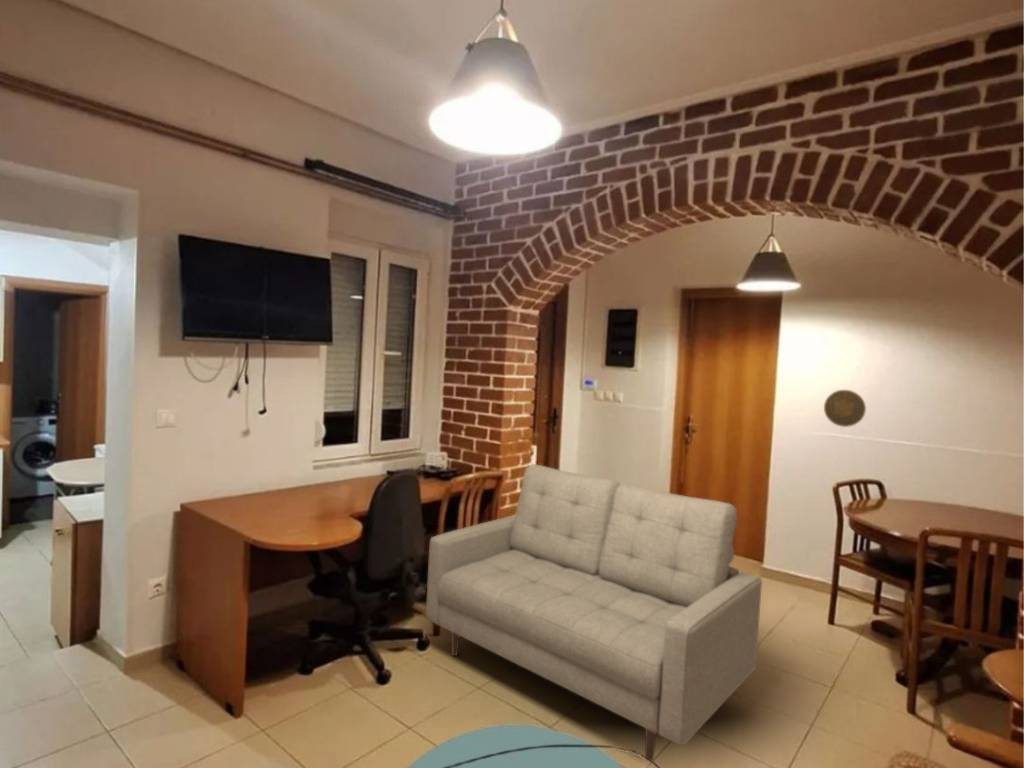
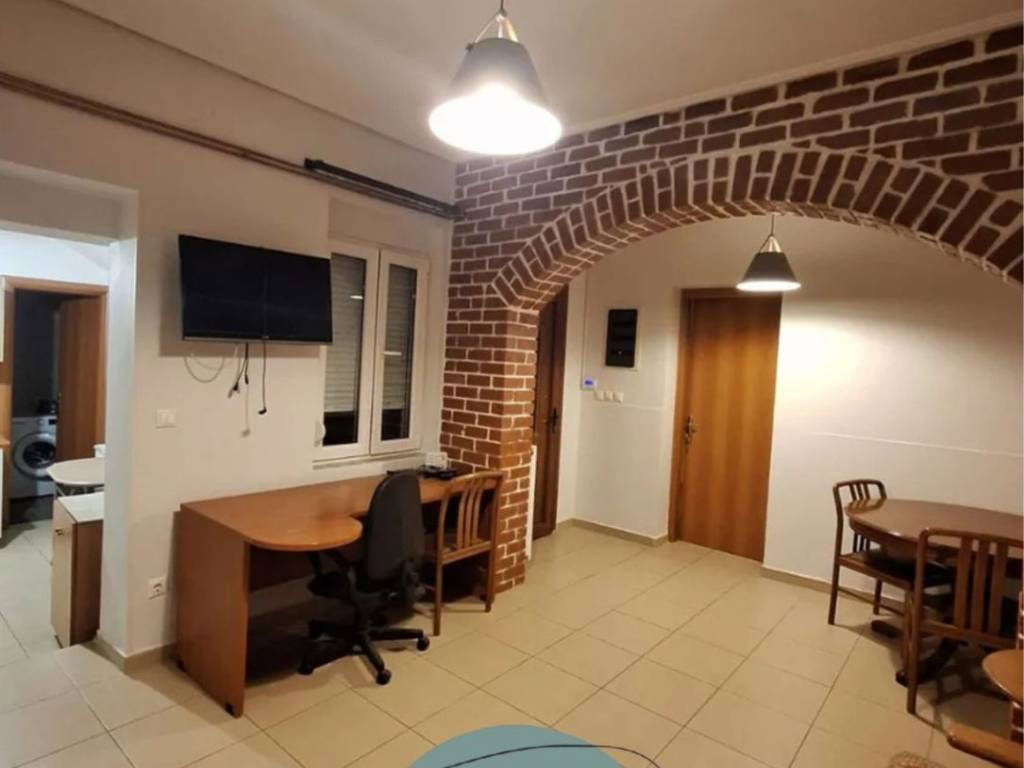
- sofa (584, 581)
- decorative plate (844, 408)
